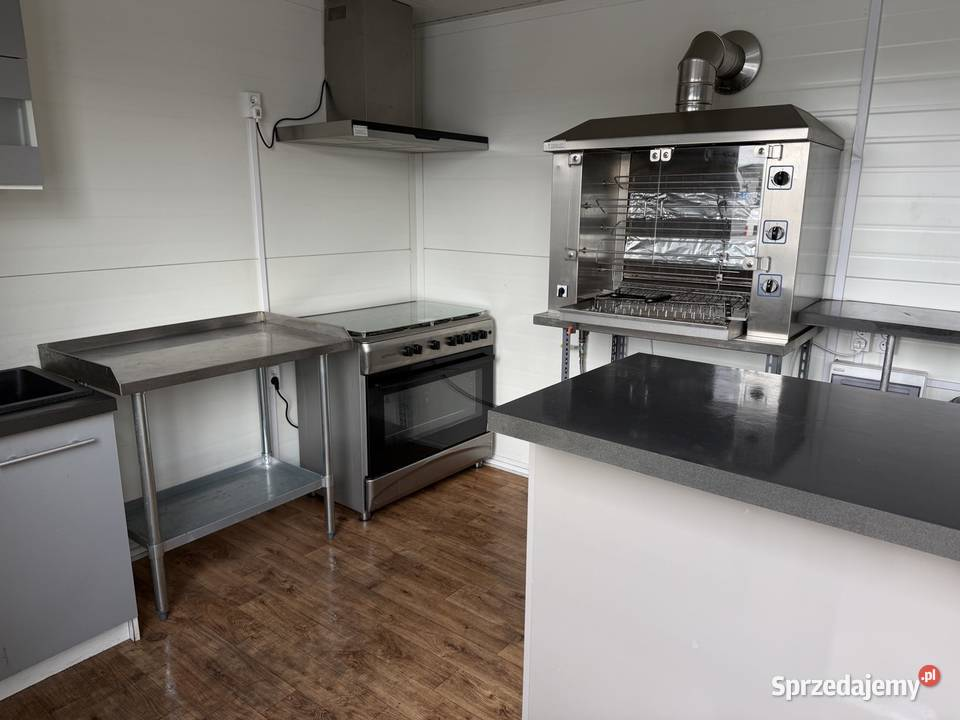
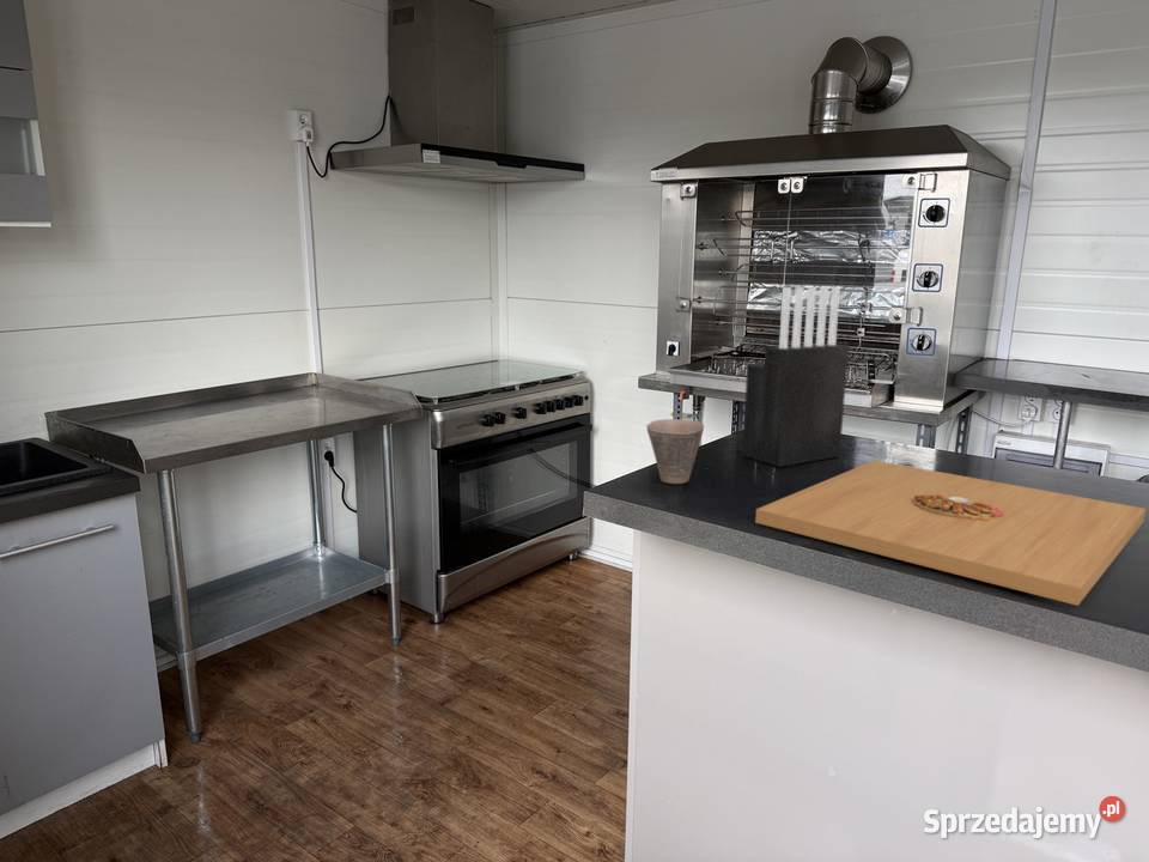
+ platter (952, 510)
+ cup (674, 453)
+ knife block (792, 372)
